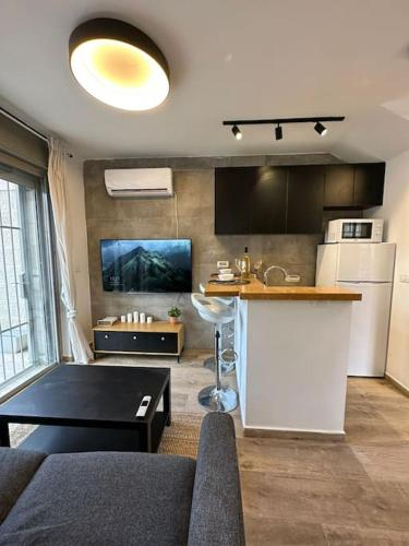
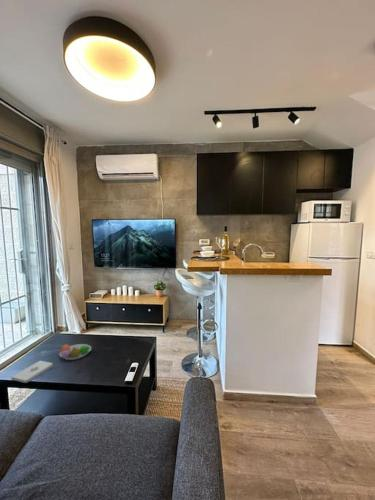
+ notepad (33, 370)
+ fruit bowl (76, 348)
